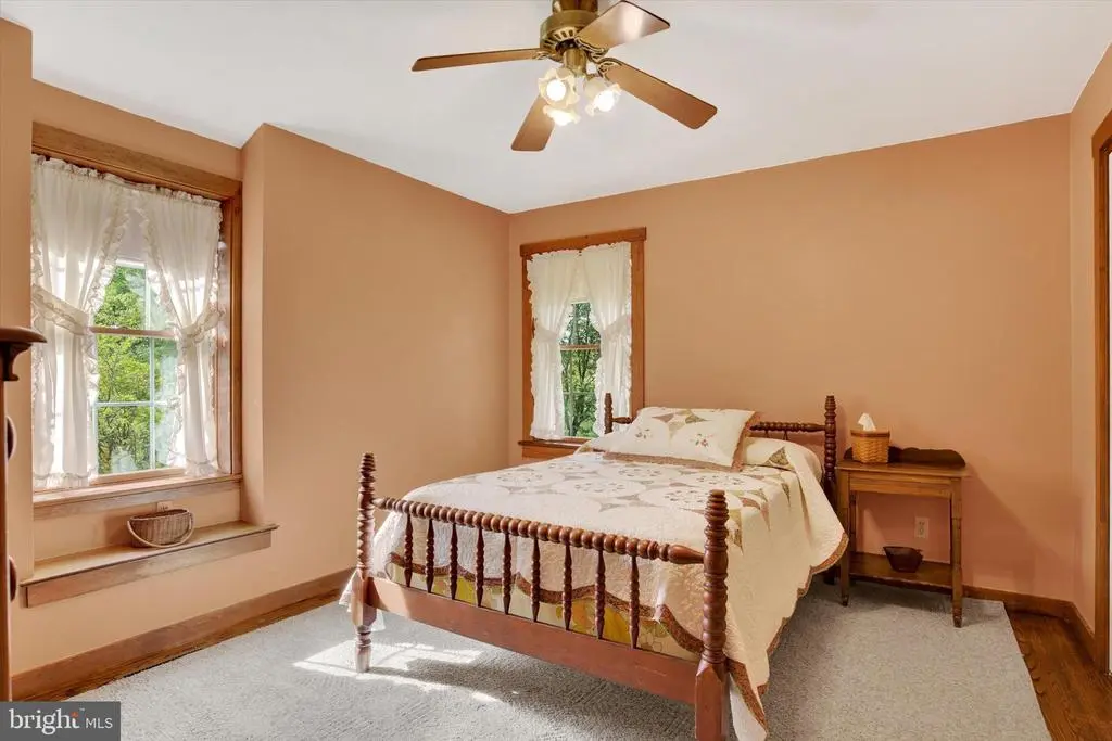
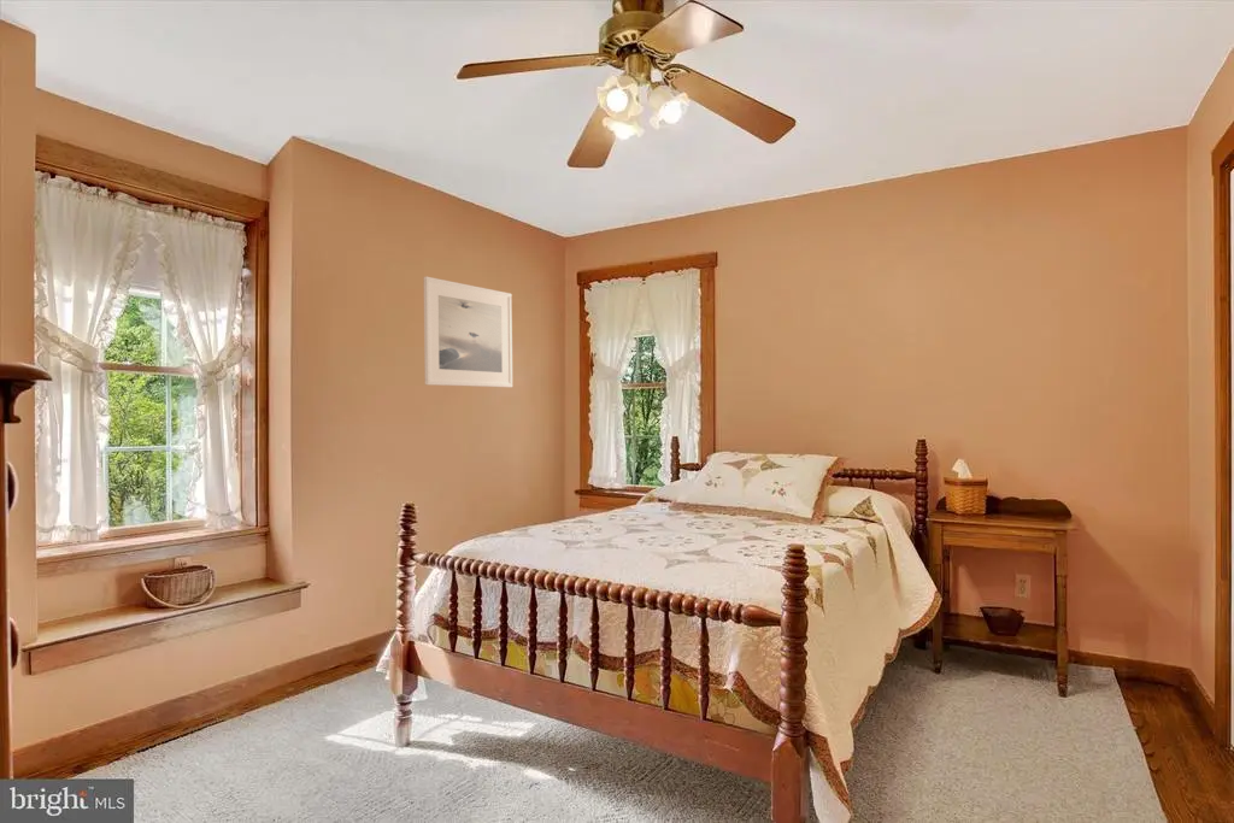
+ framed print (471, 335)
